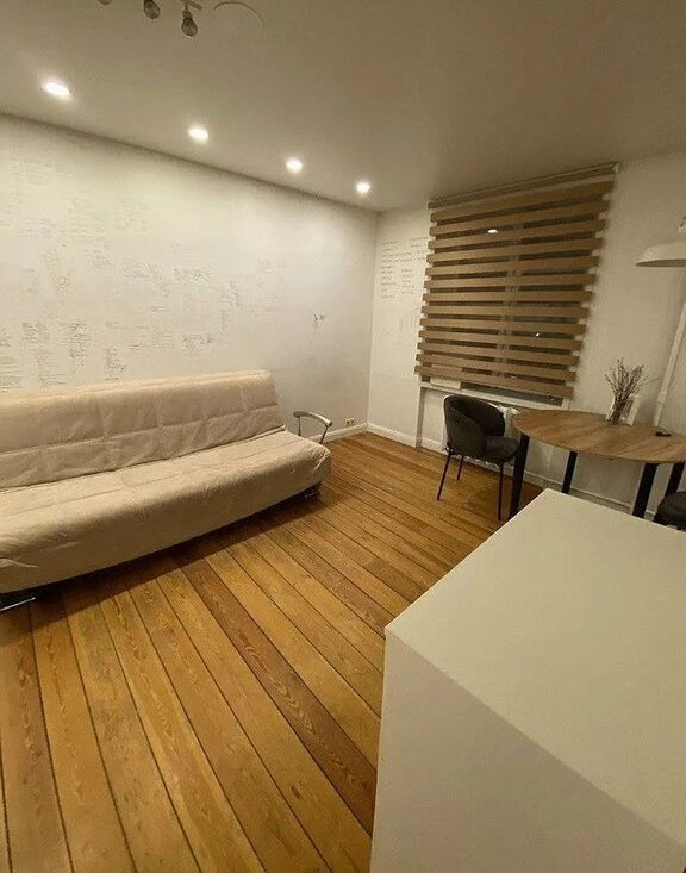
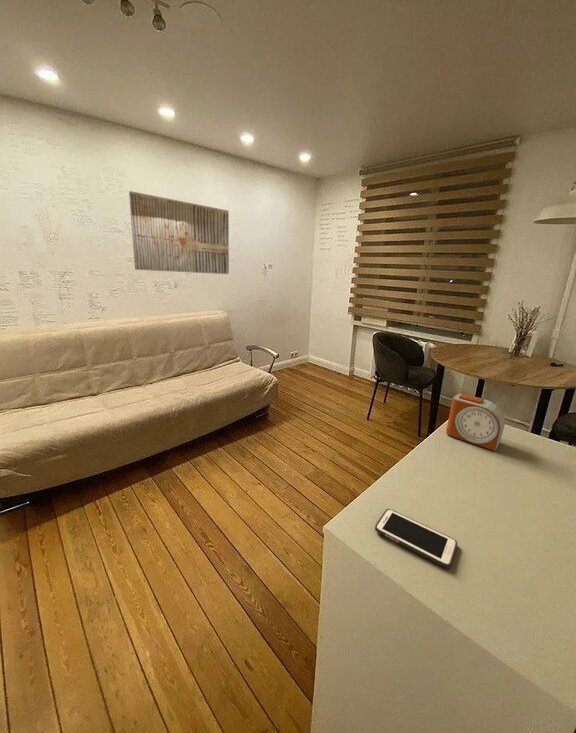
+ cell phone (415, 535)
+ alarm clock (475, 419)
+ wall art (185, 238)
